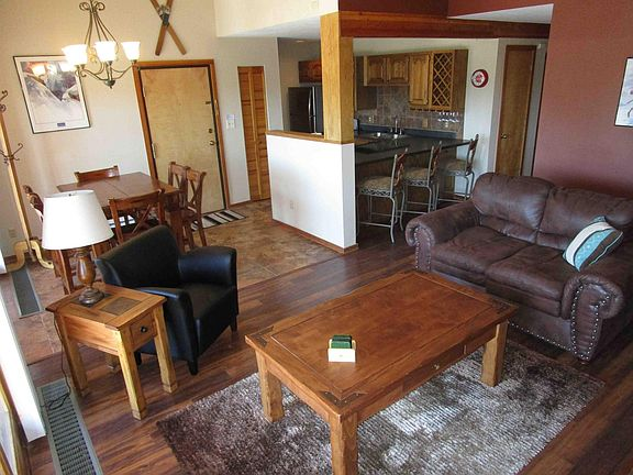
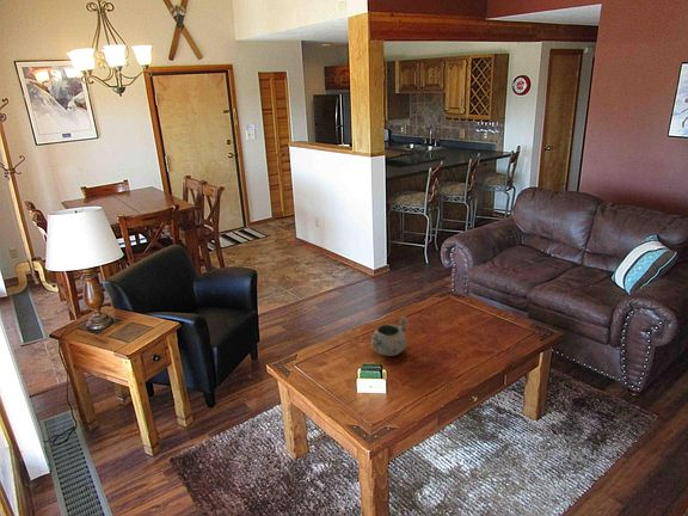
+ decorative bowl (388, 338)
